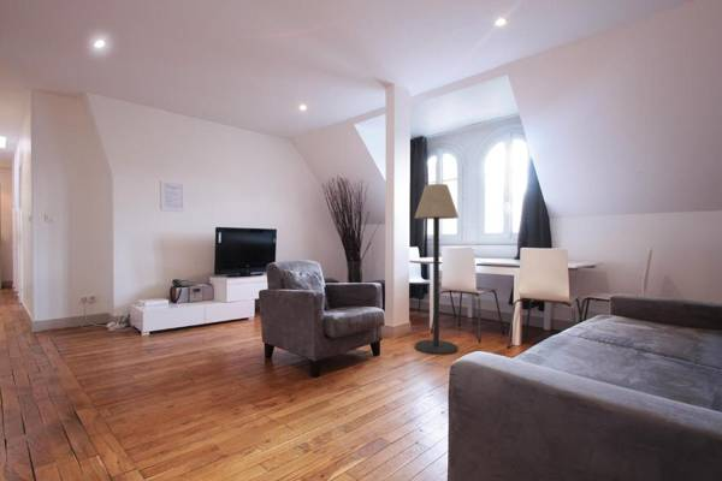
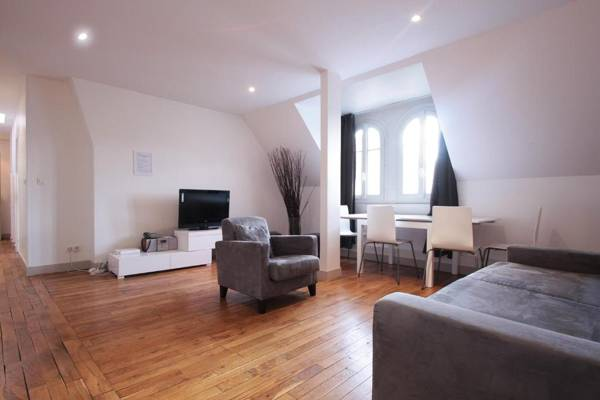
- floor lamp (436, 267)
